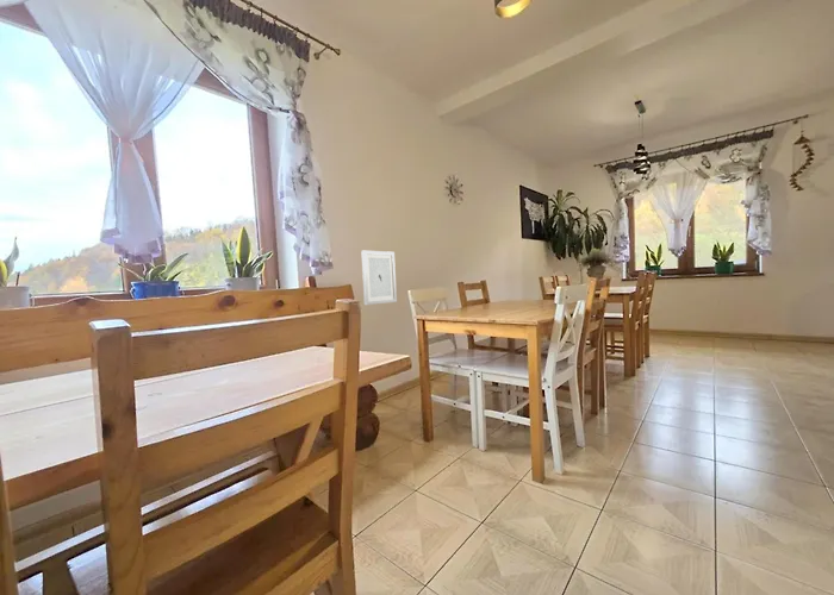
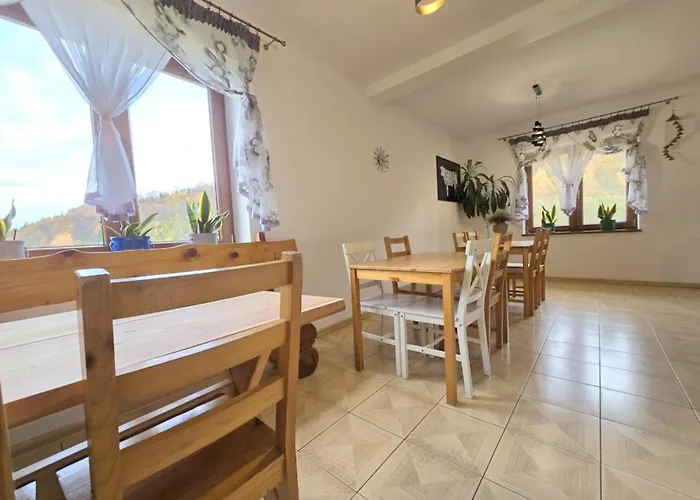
- wall art (379, 277)
